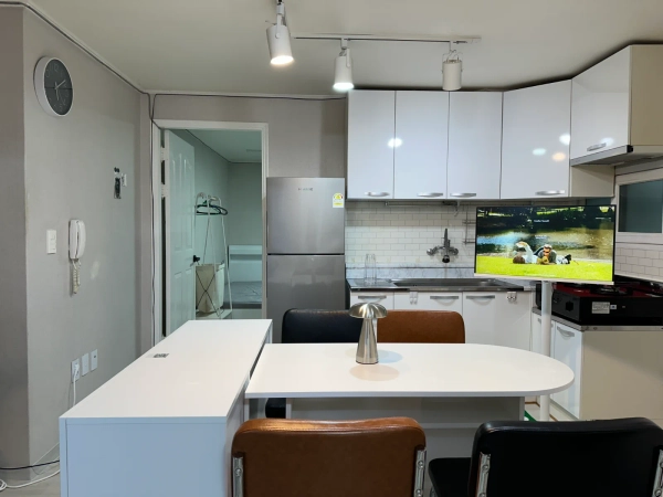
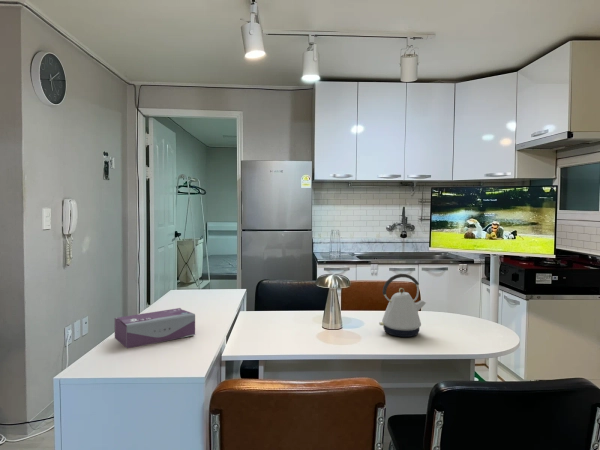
+ kettle (403, 303)
+ tissue box (155, 325)
